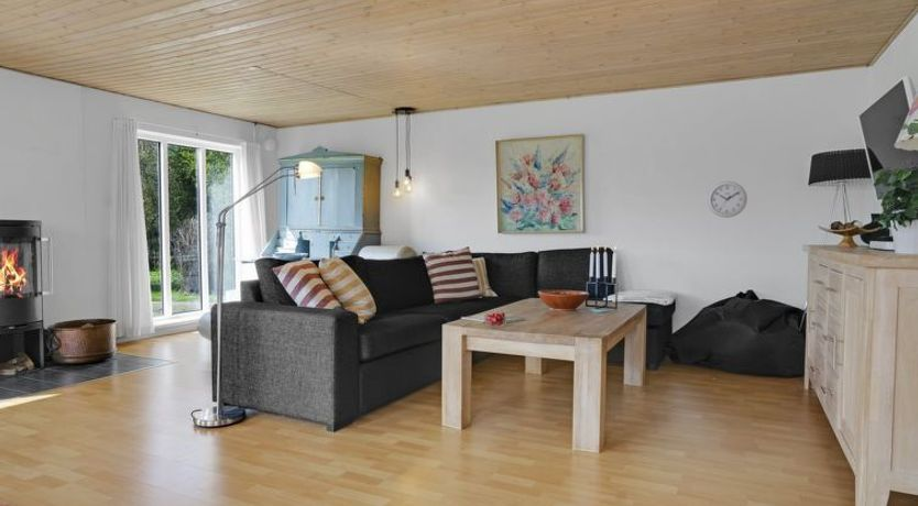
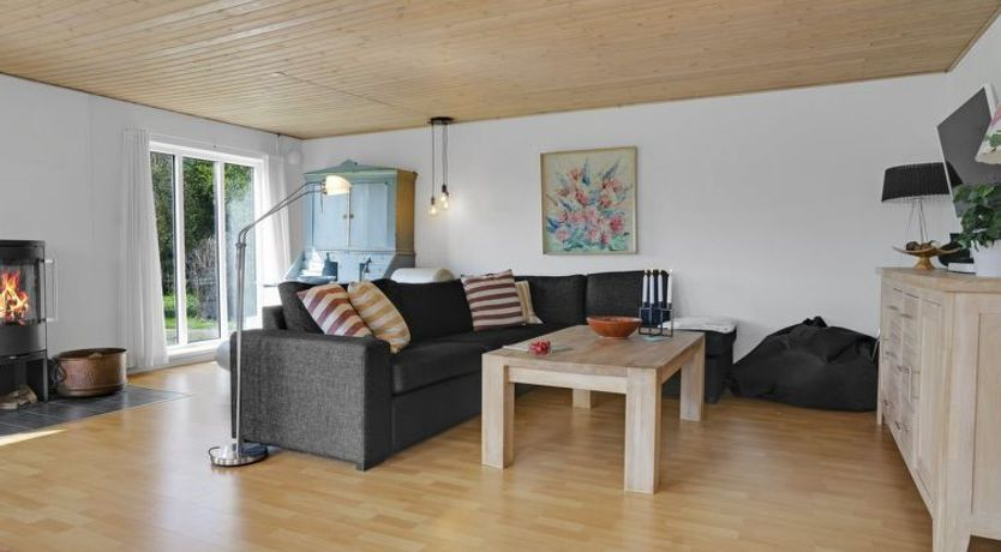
- wall clock (726, 199)
